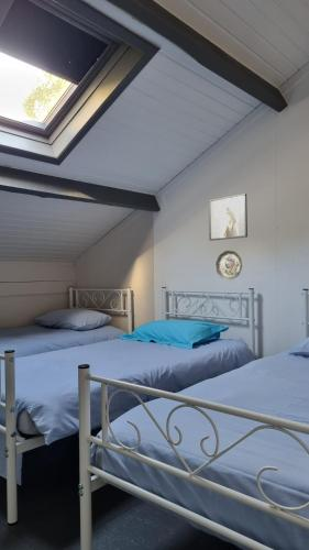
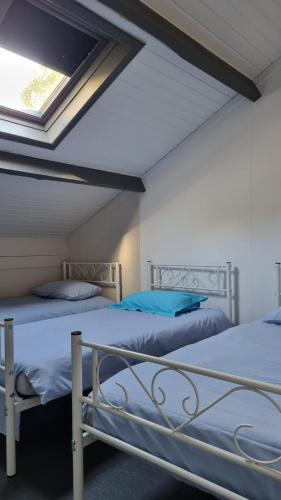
- decorative plate (229, 265)
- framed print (227, 218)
